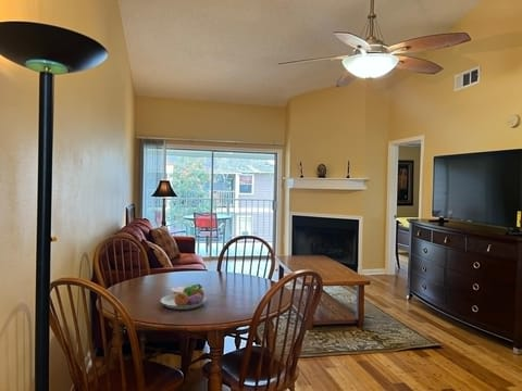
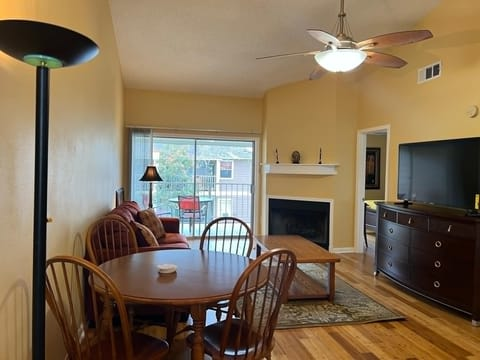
- fruit bowl (185, 294)
